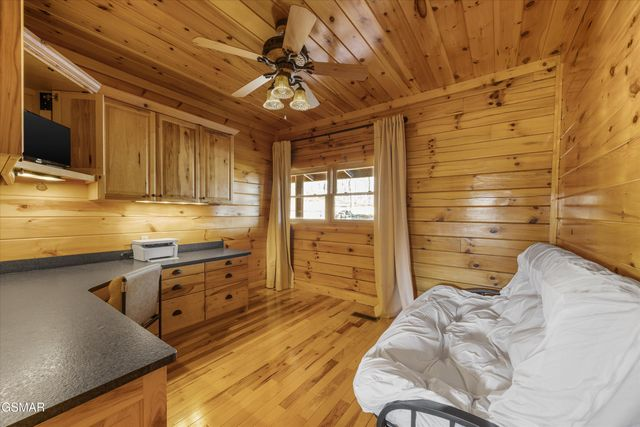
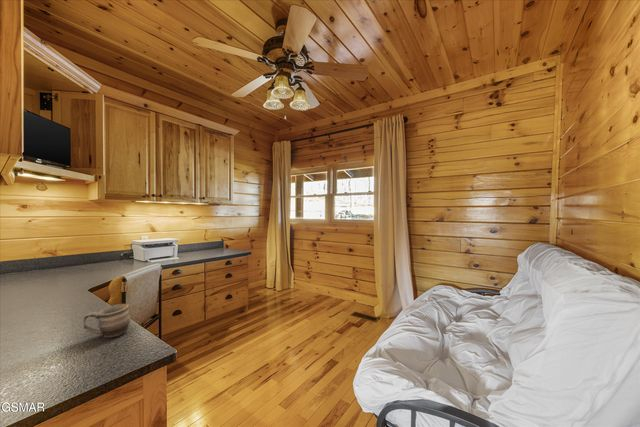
+ mug (108, 322)
